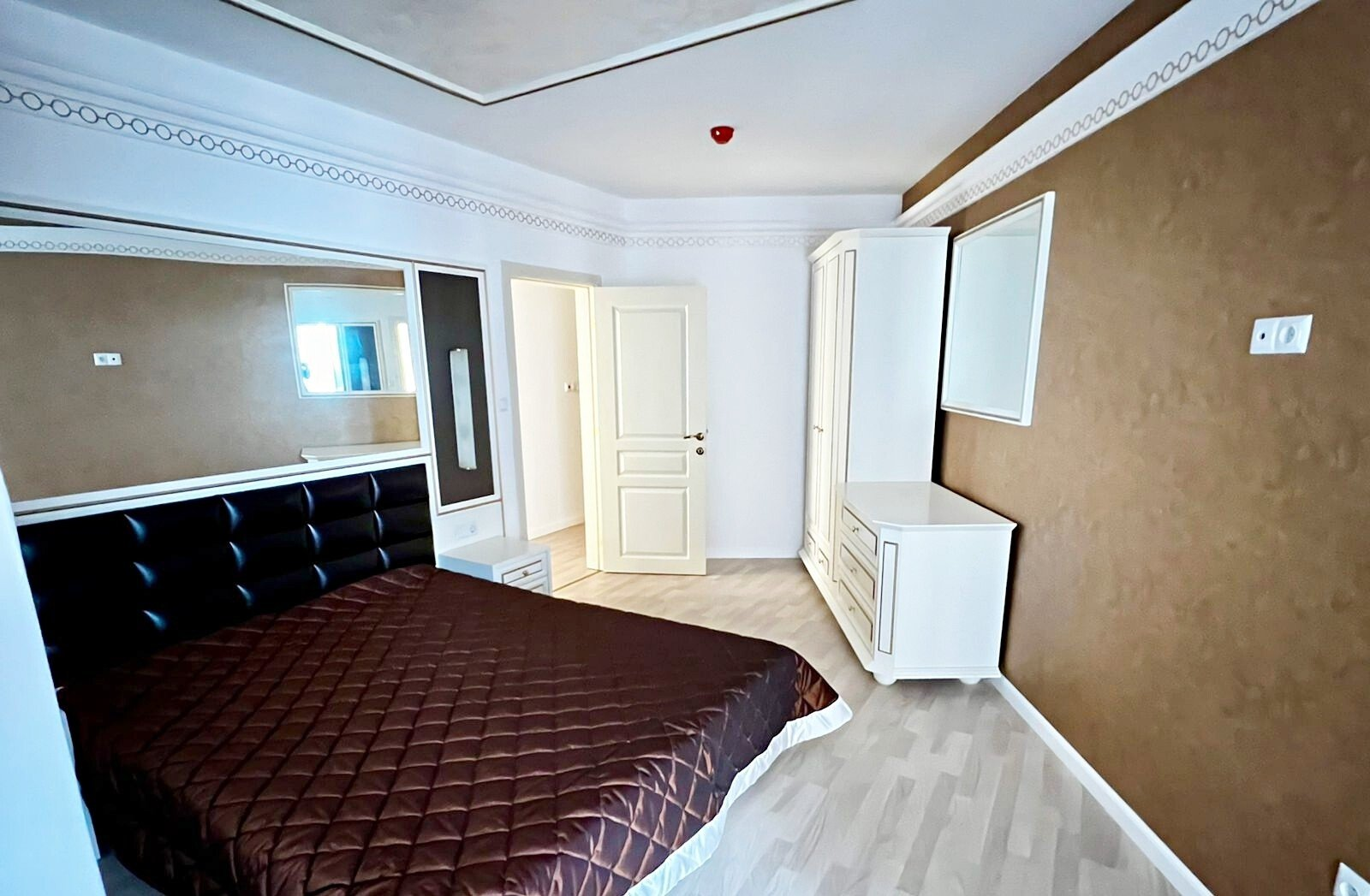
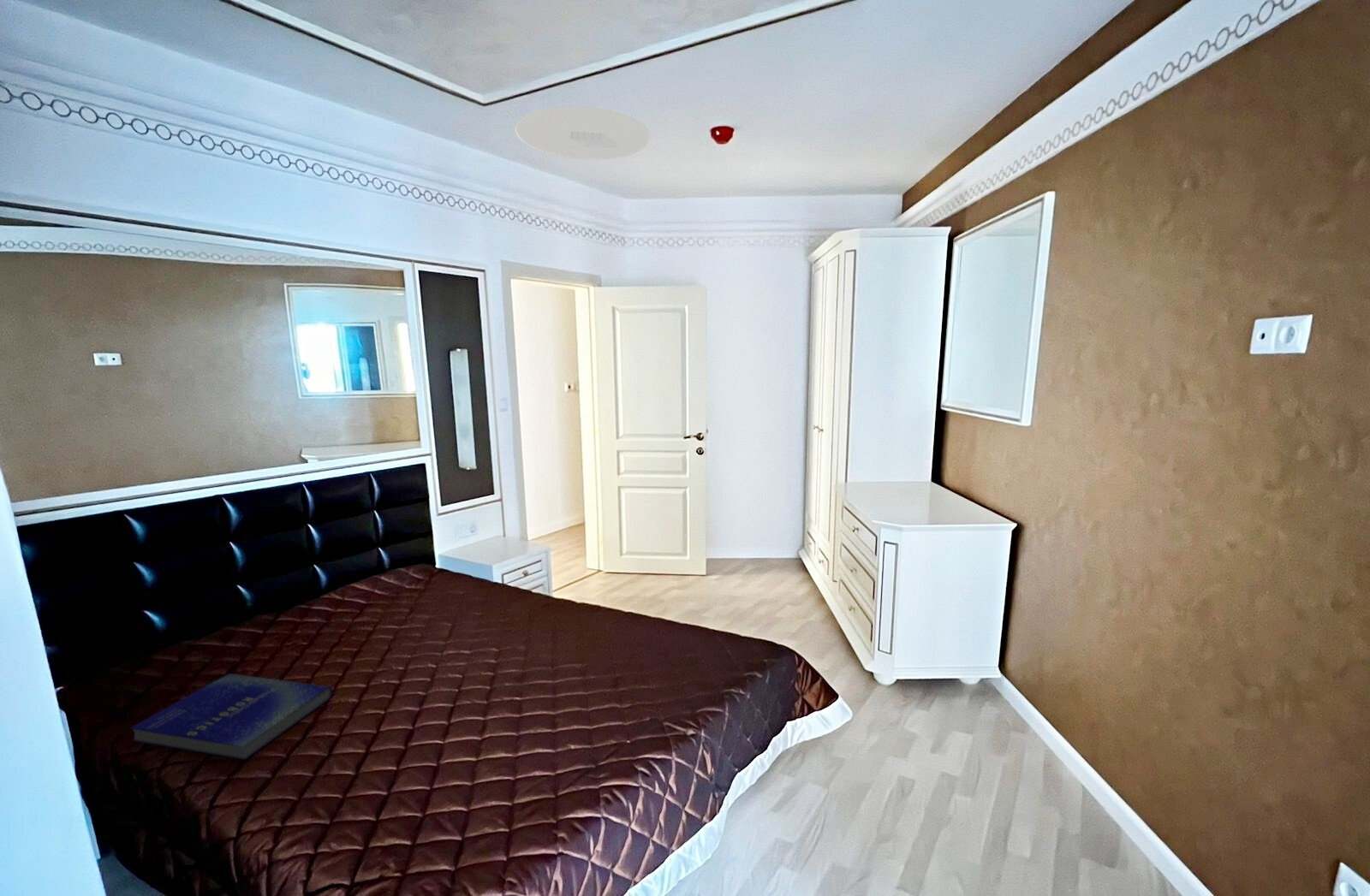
+ book (237, 711)
+ ceiling light (584, 129)
